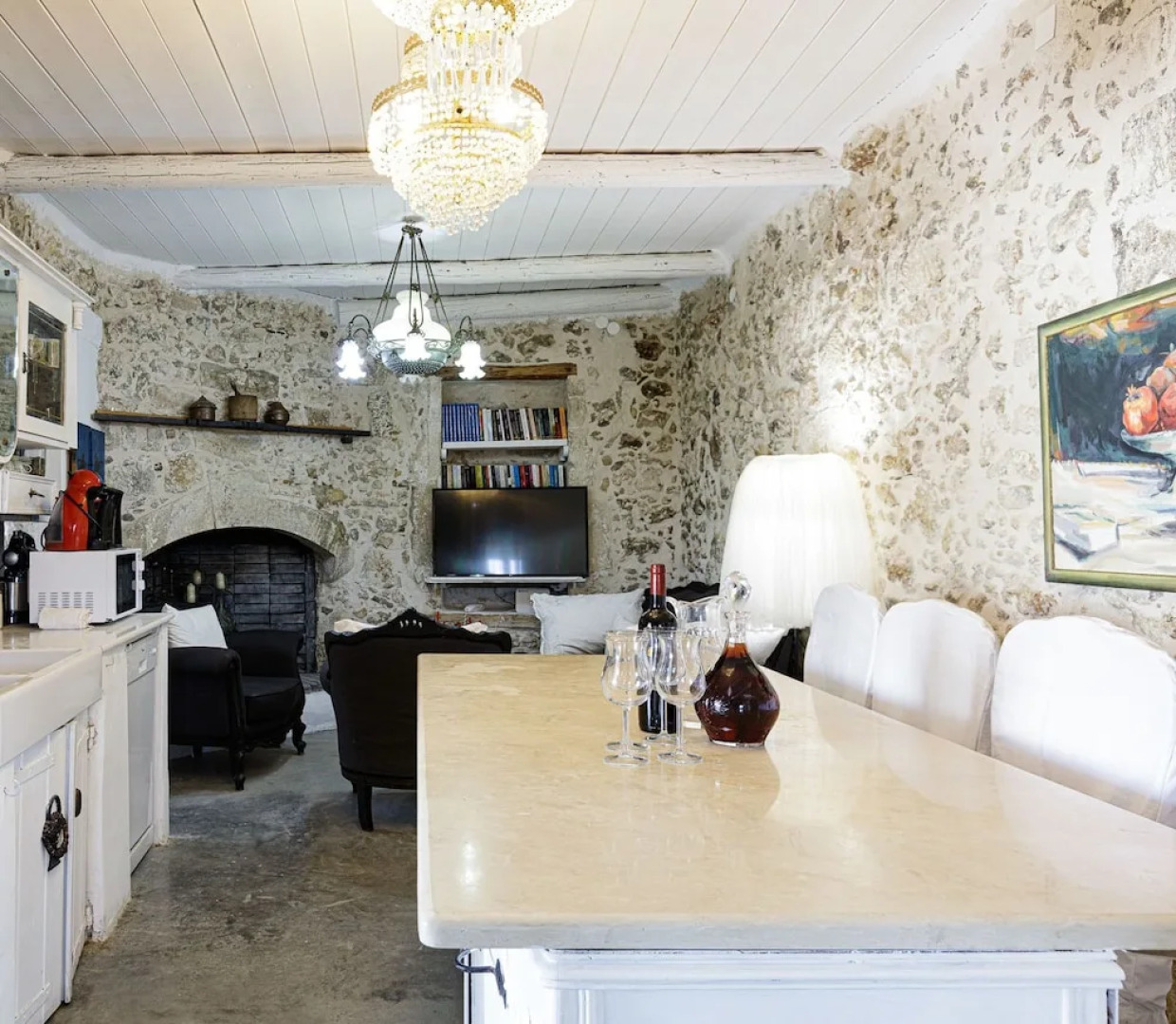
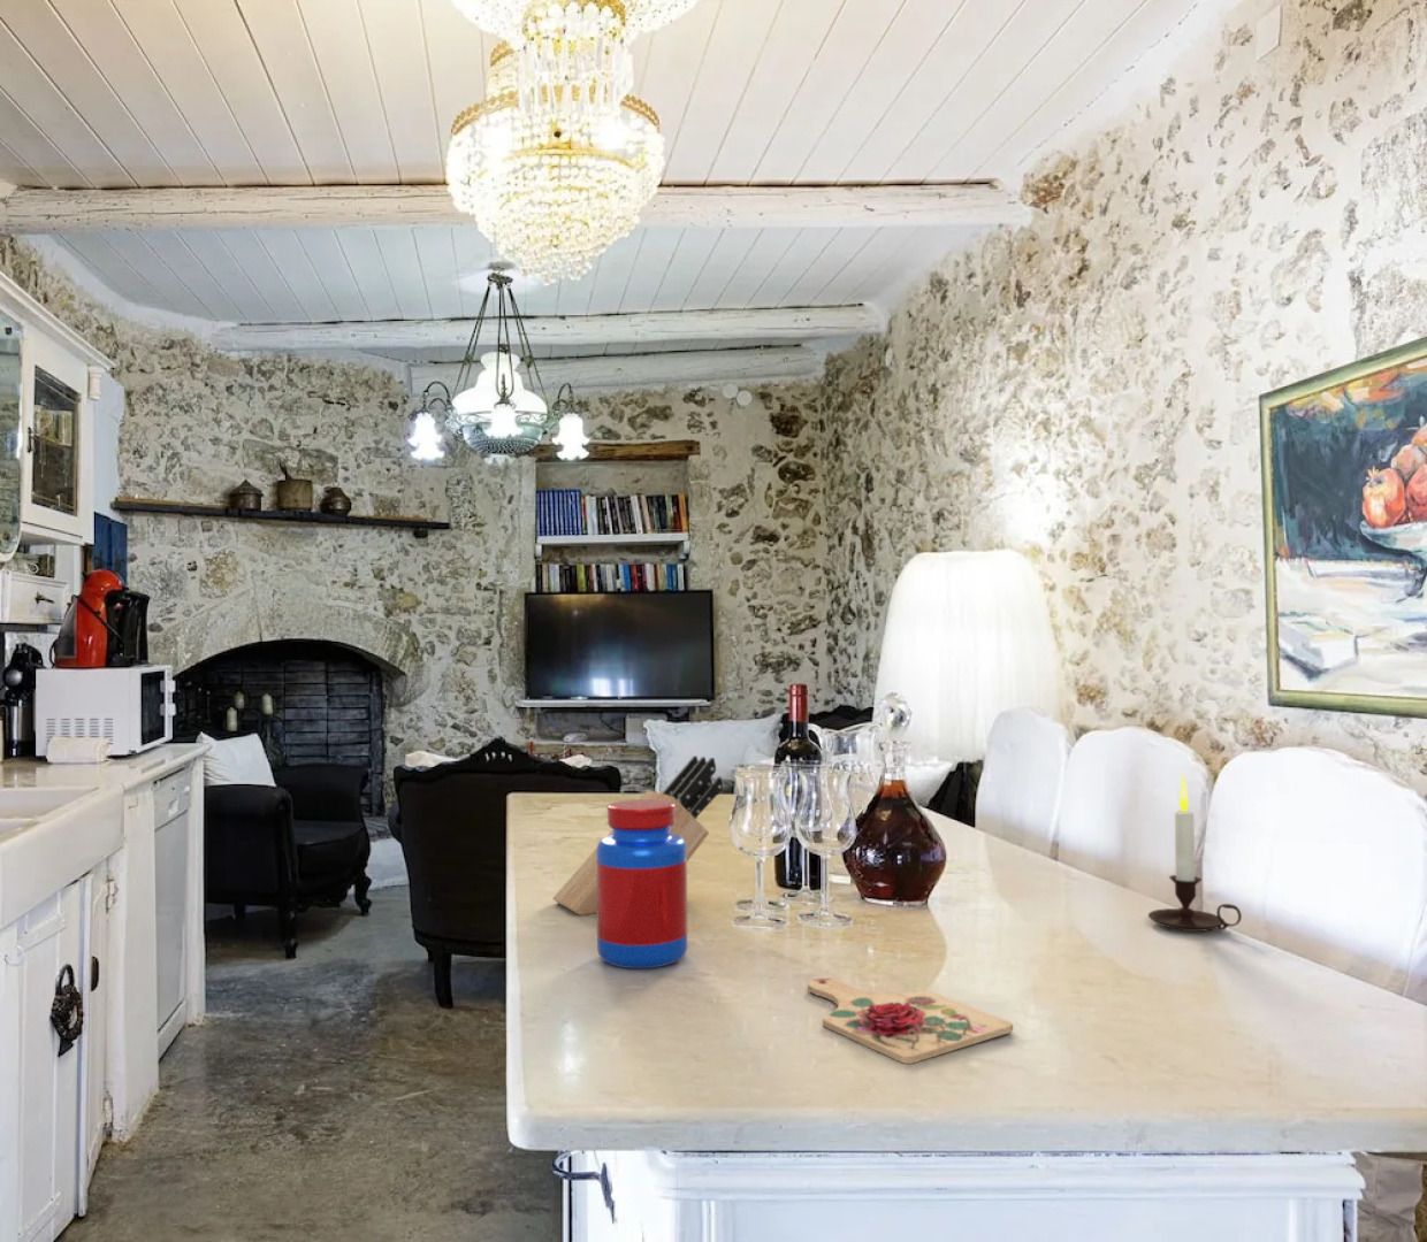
+ candle (1193, 850)
+ jar (641, 879)
+ cutting board (882, 1001)
+ knife block (670, 830)
